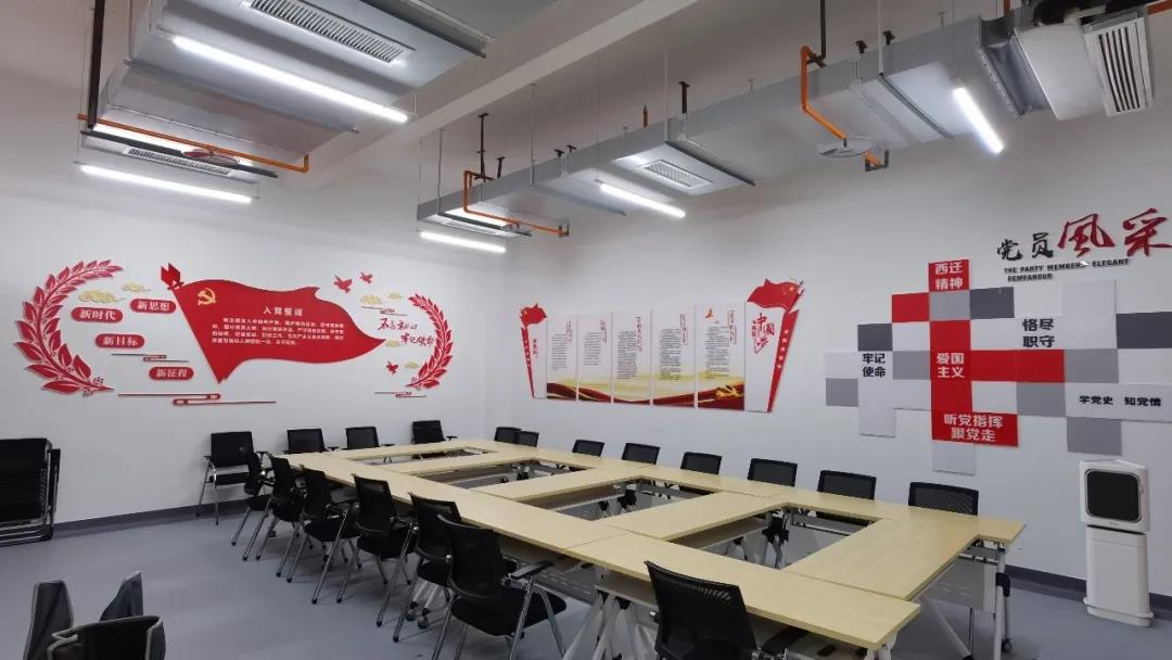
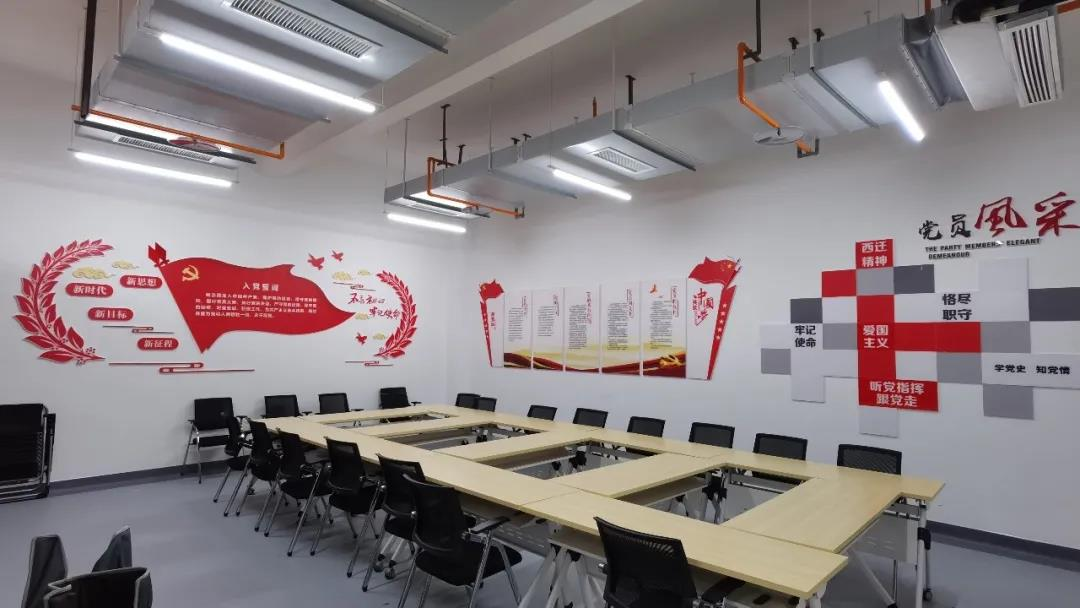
- air purifier (1116, 537)
